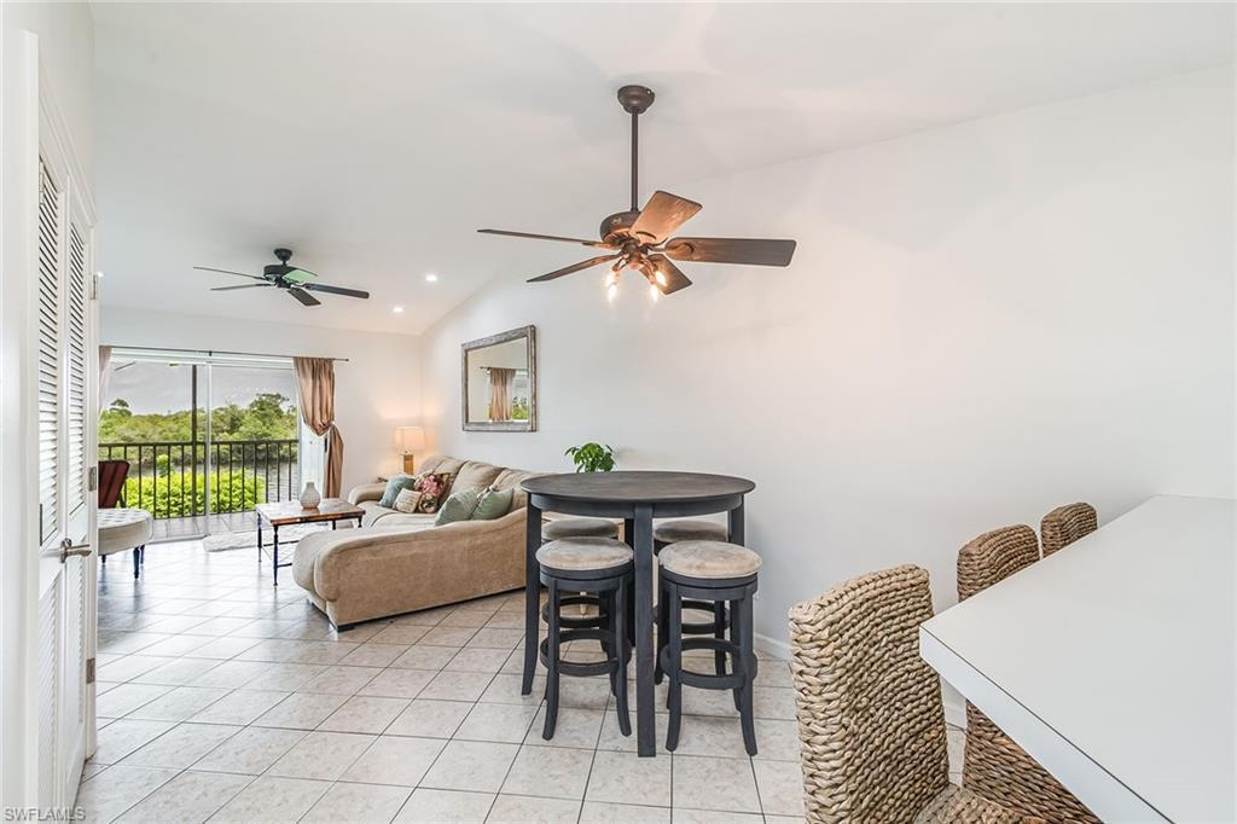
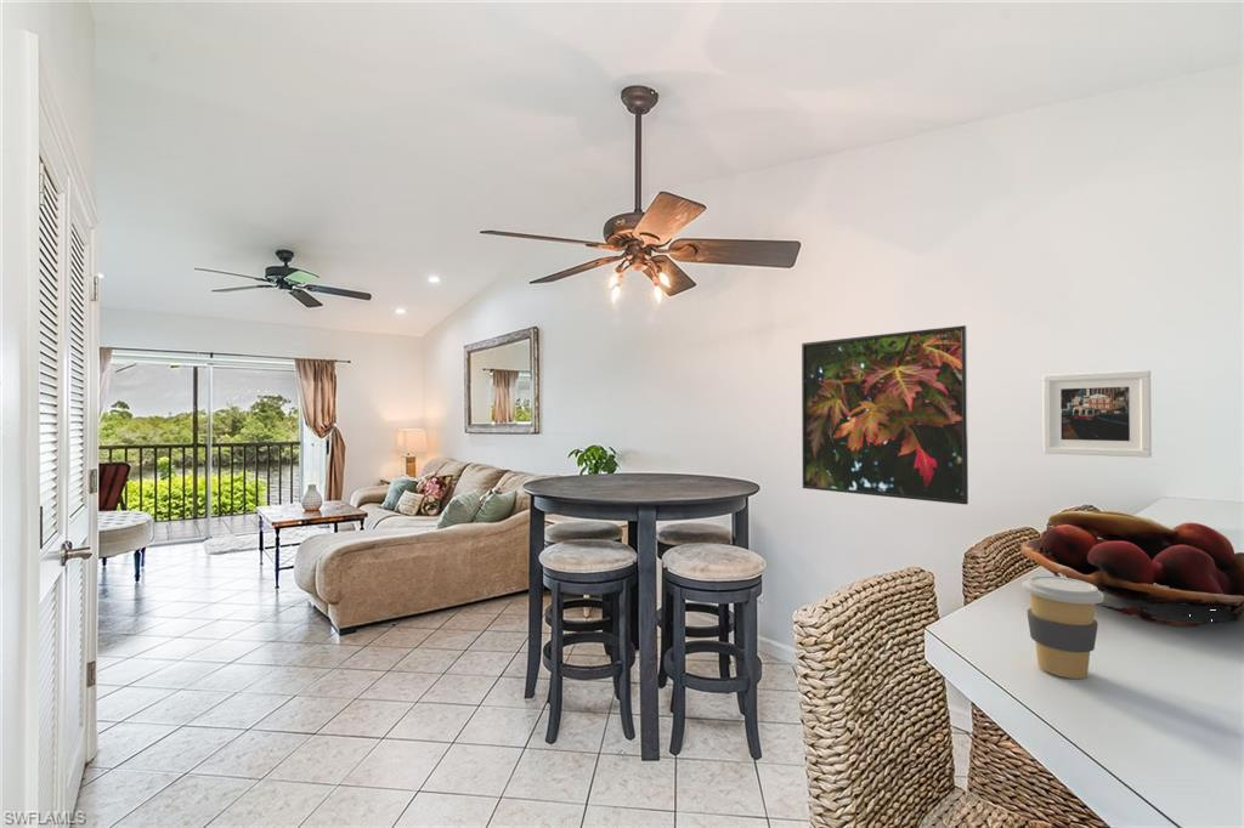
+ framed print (876, 415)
+ coffee cup (1062, 625)
+ fruit basket (1135, 556)
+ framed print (1093, 414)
